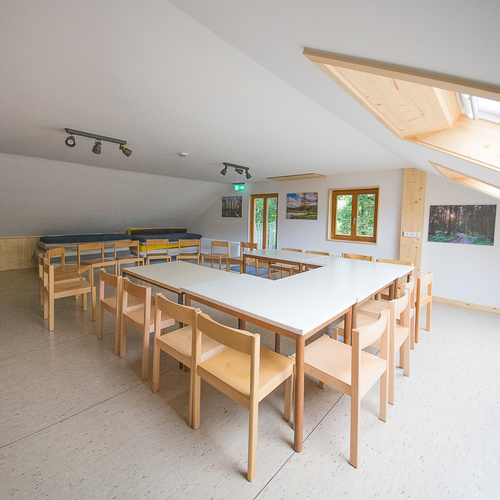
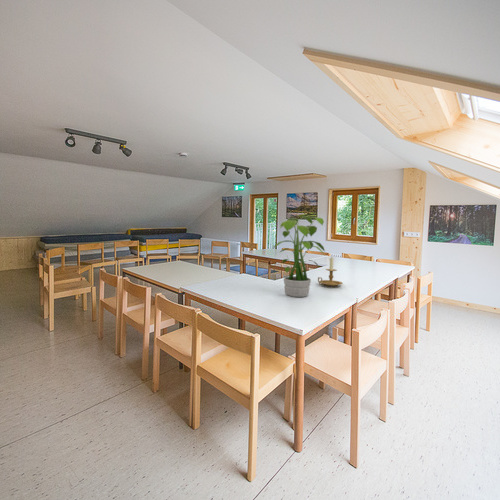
+ candle holder (331, 271)
+ potted plant (298, 256)
